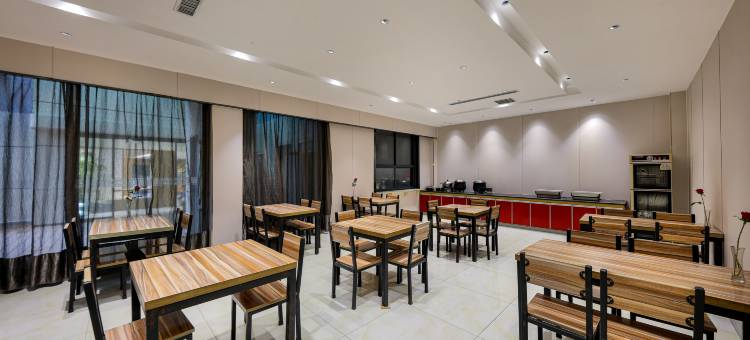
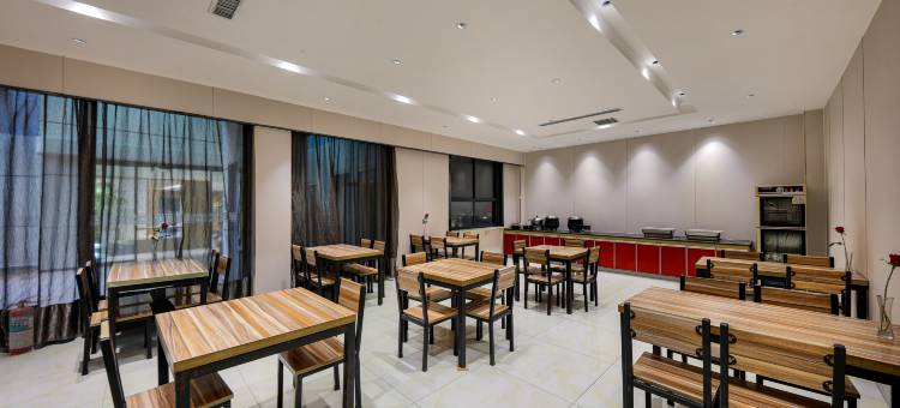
+ fire extinguisher (20, 324)
